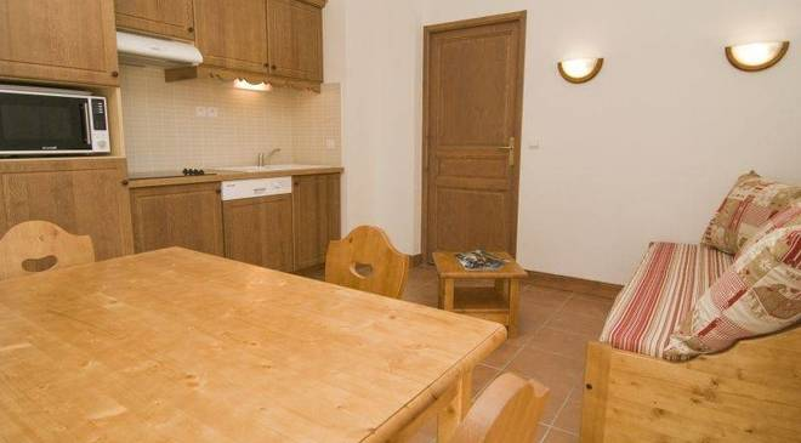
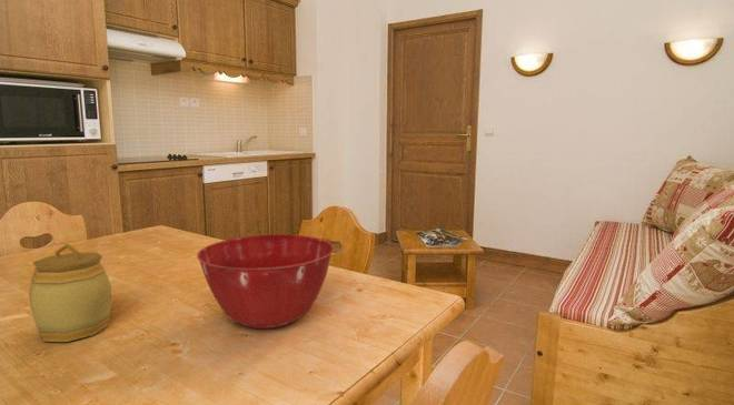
+ mixing bowl (268, 282)
+ jar (70, 286)
